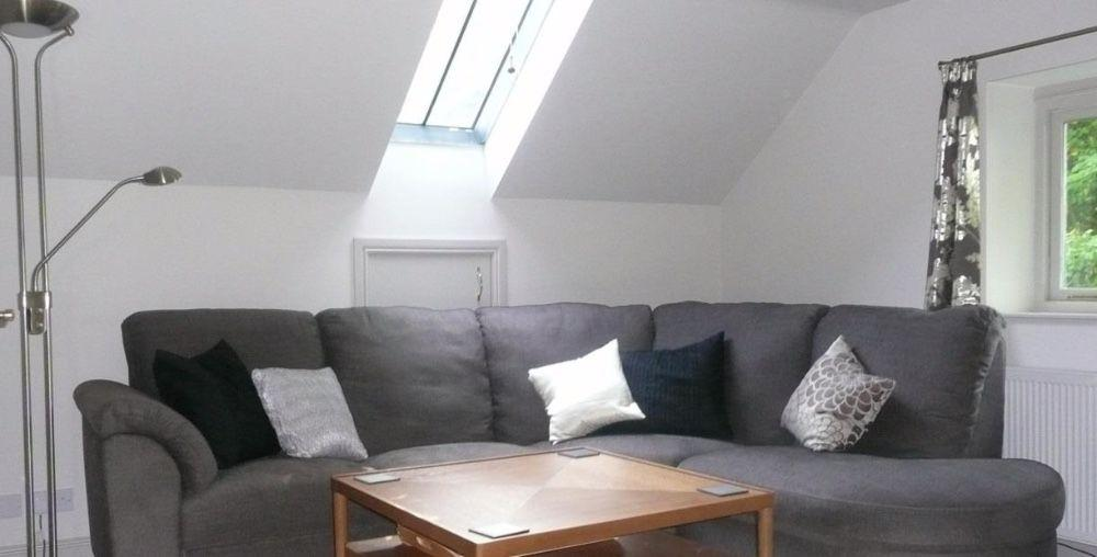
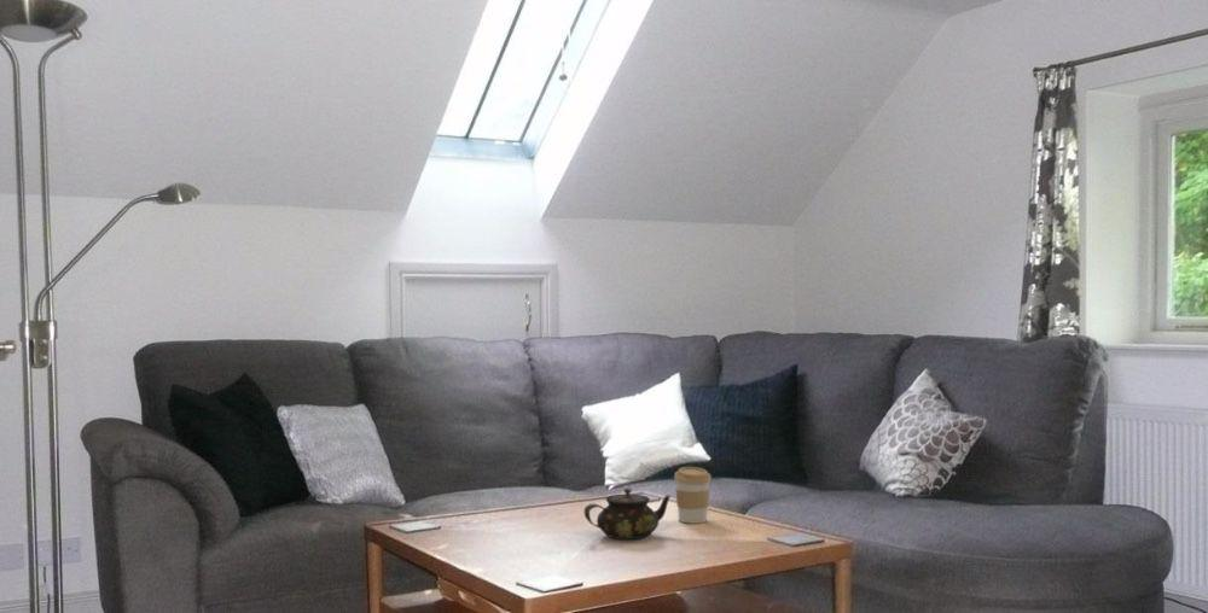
+ coffee cup (692, 494)
+ teapot (628, 512)
